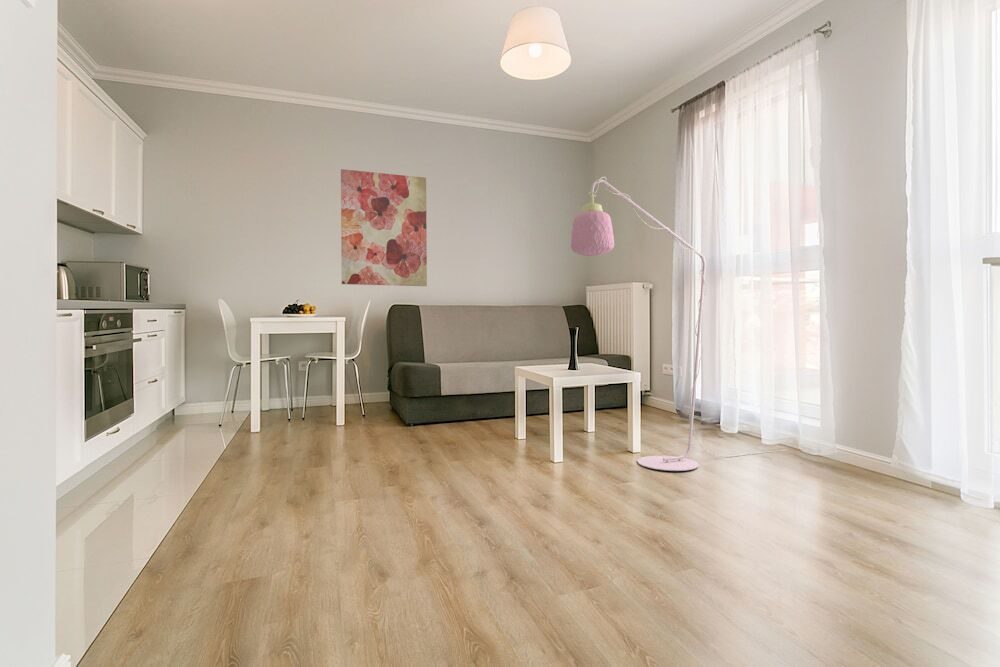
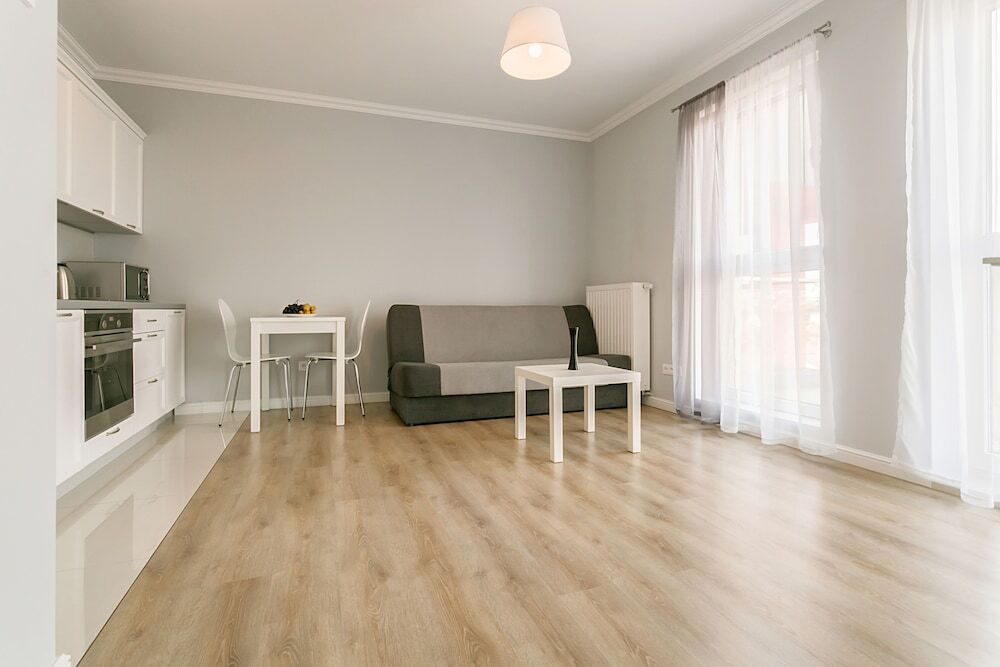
- wall art (384, 229)
- floor lamp (696, 325)
